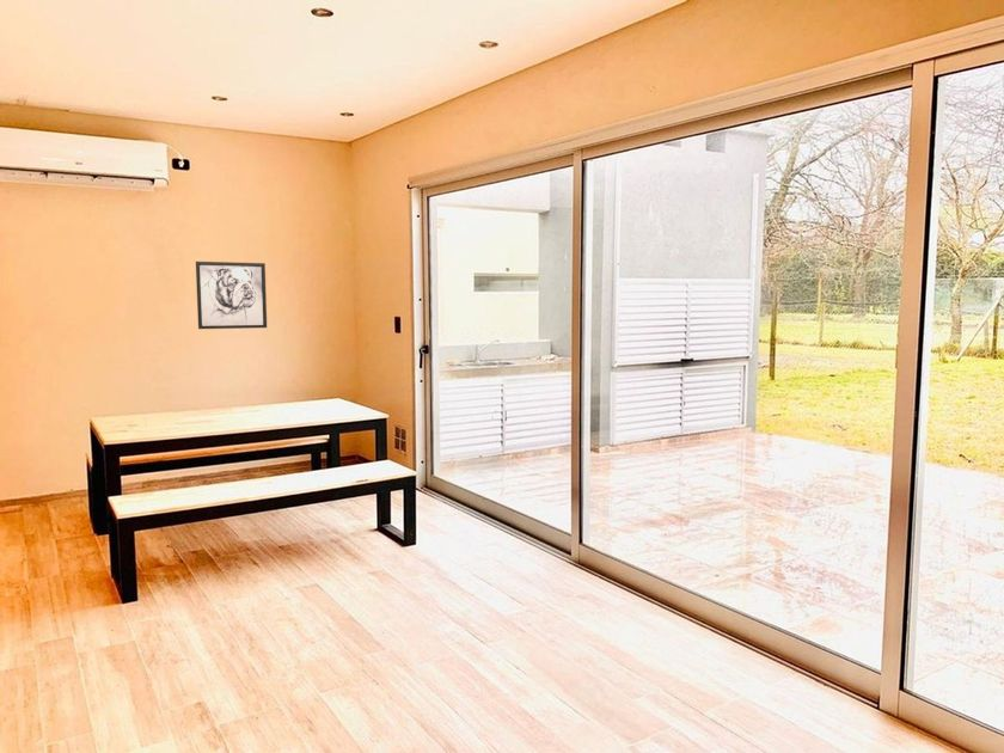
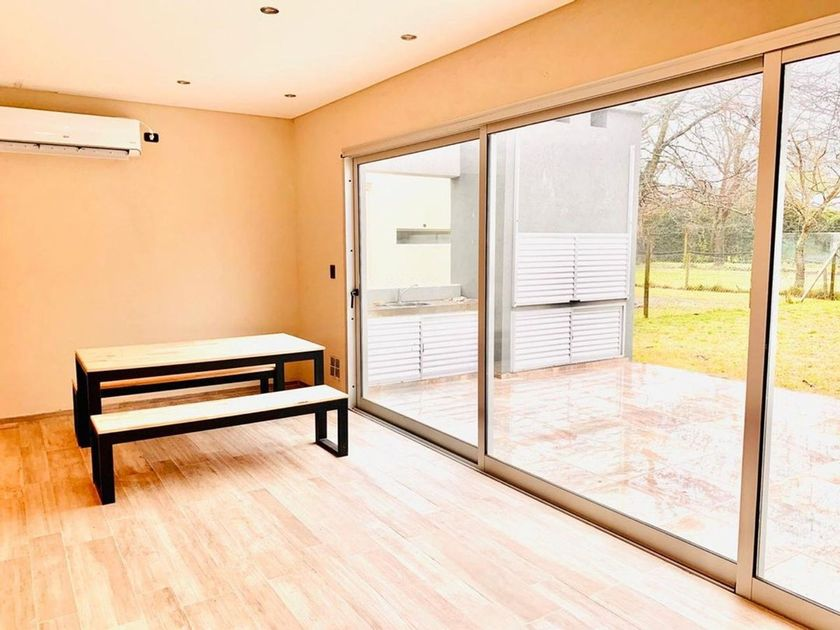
- wall art (232, 295)
